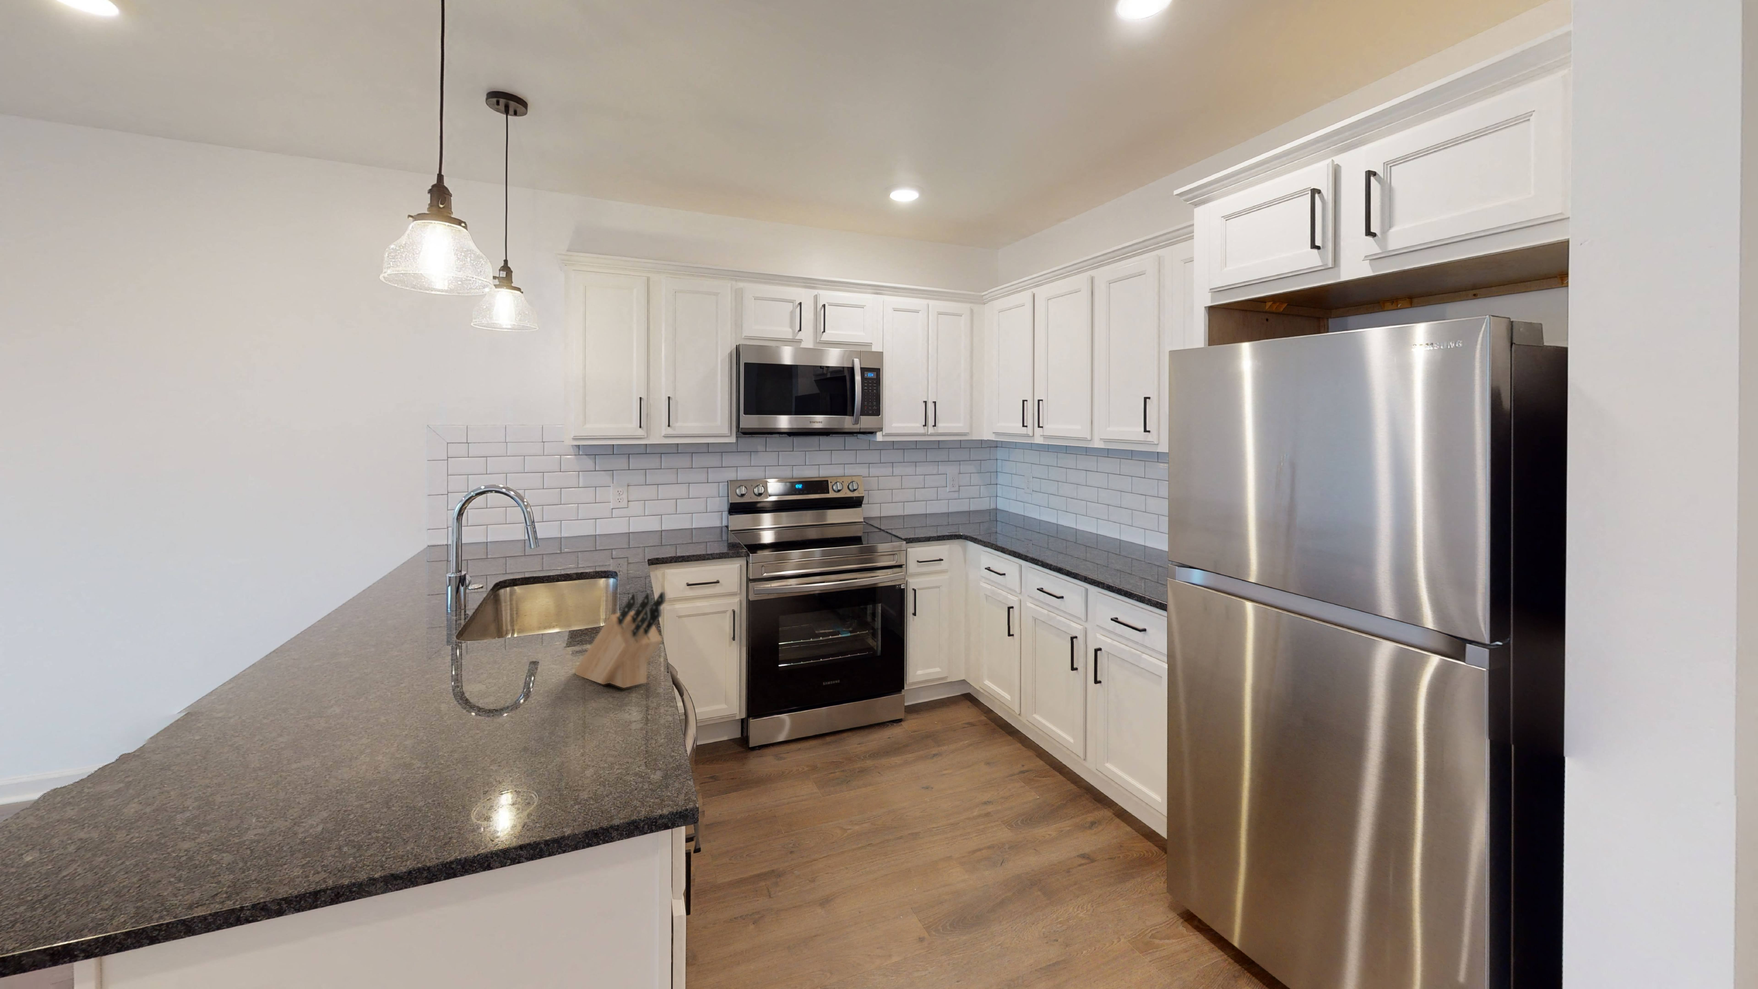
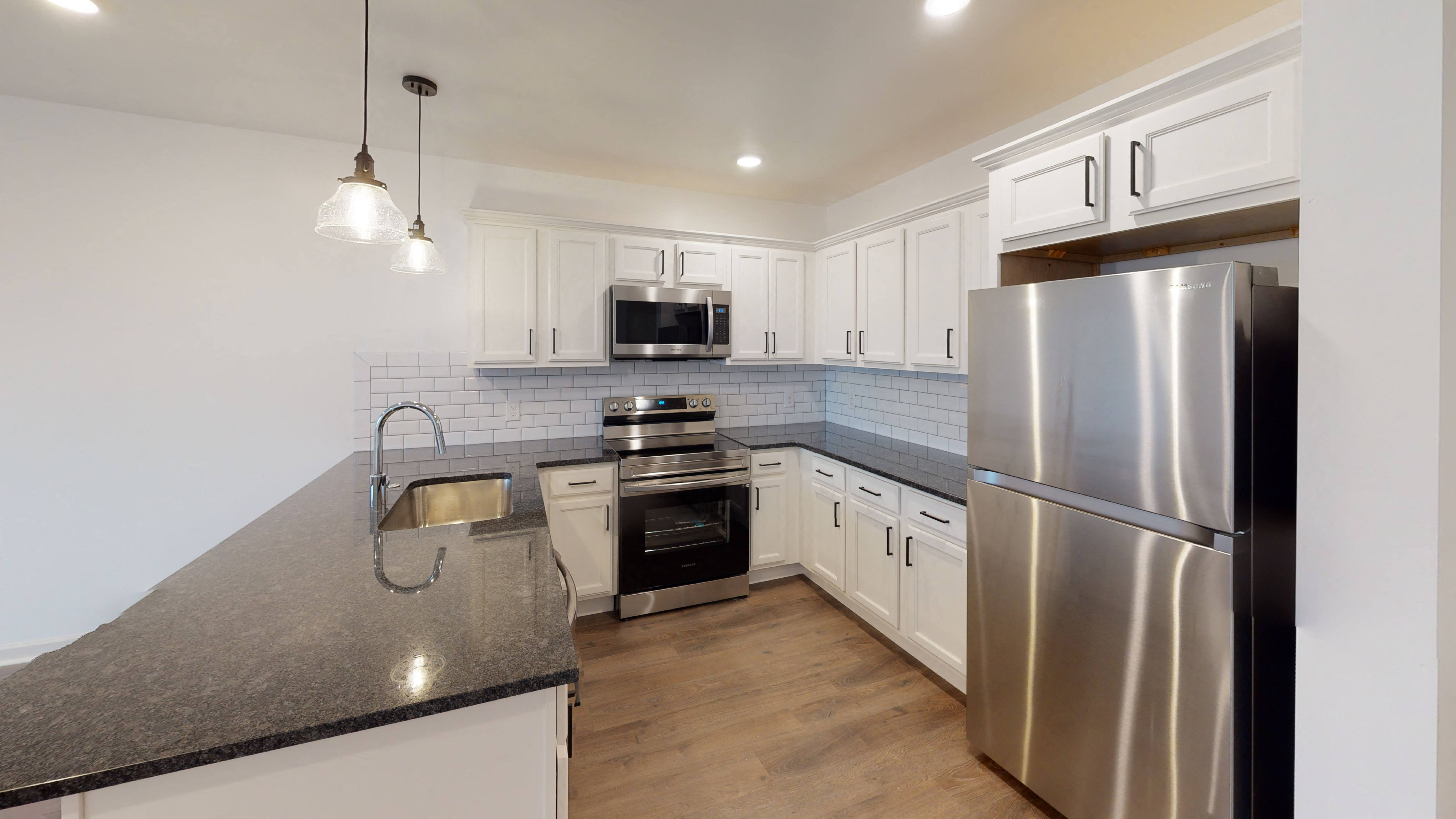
- knife block (622, 634)
